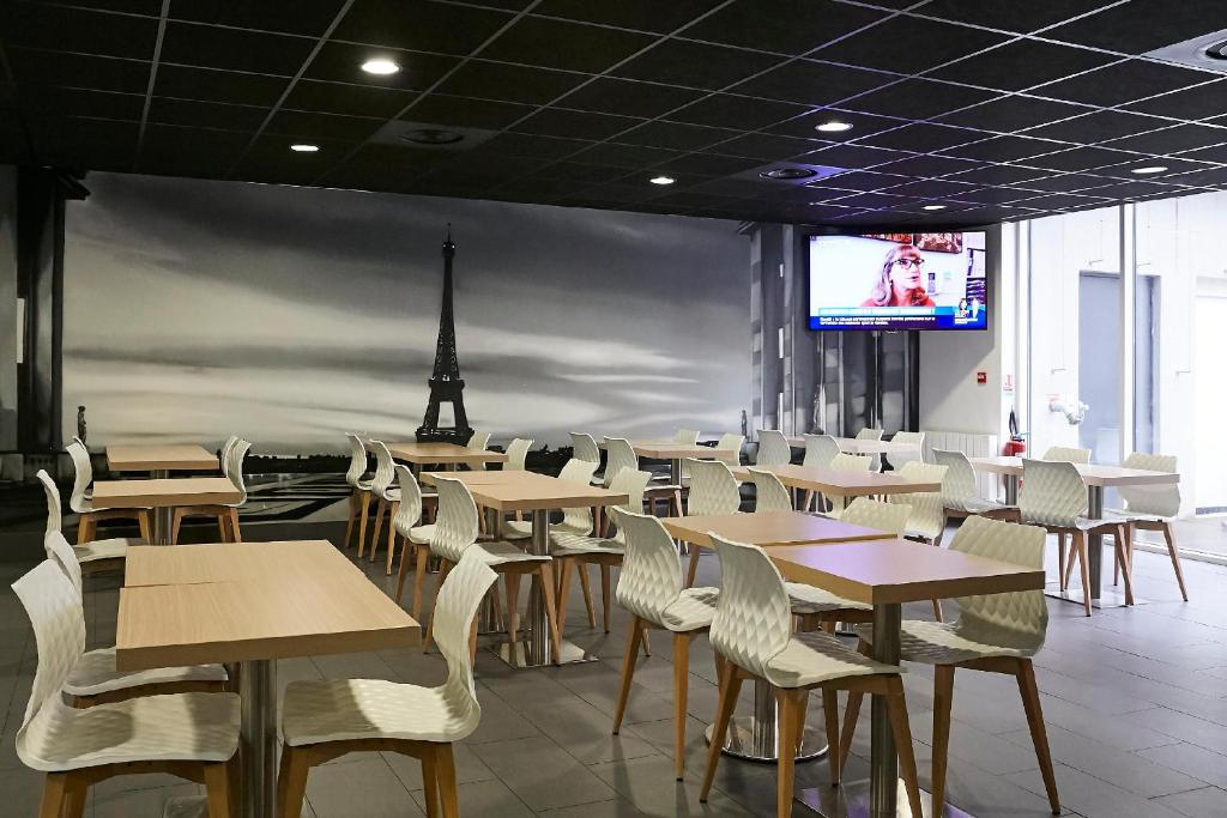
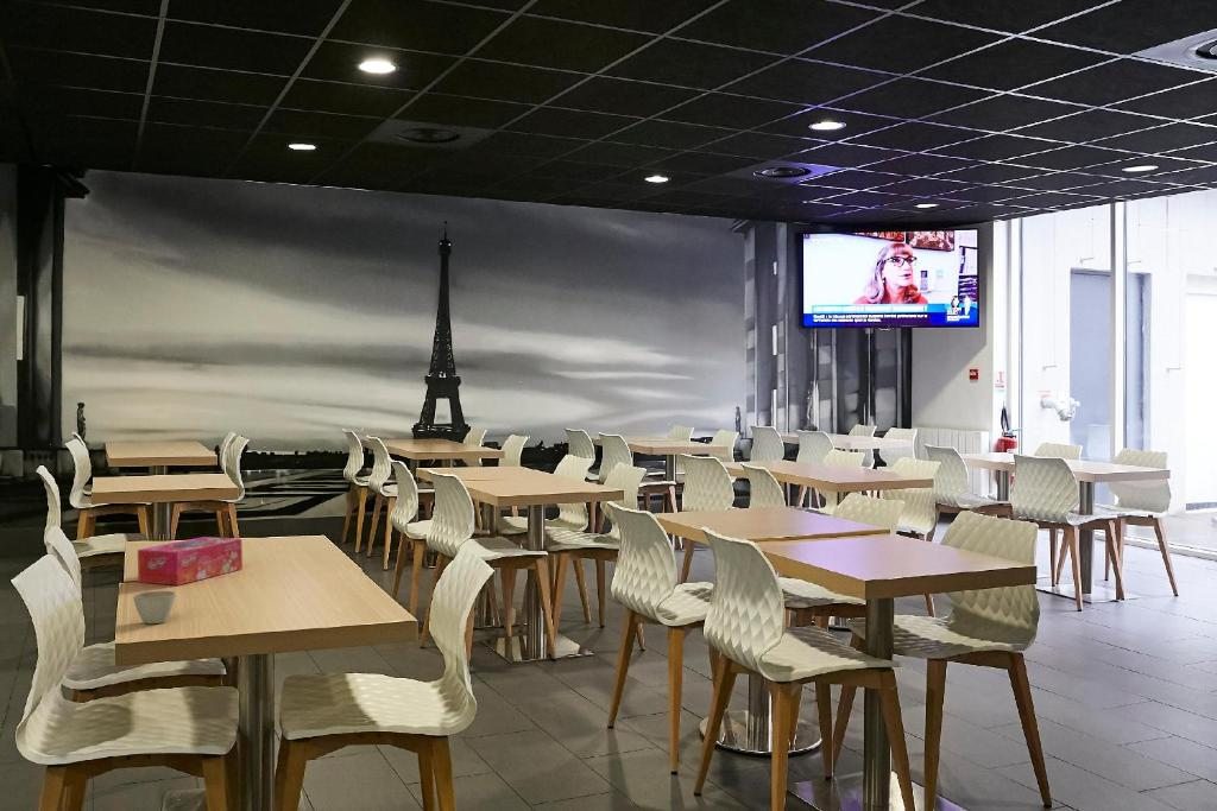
+ tissue box (191, 559)
+ flower pot (155, 607)
